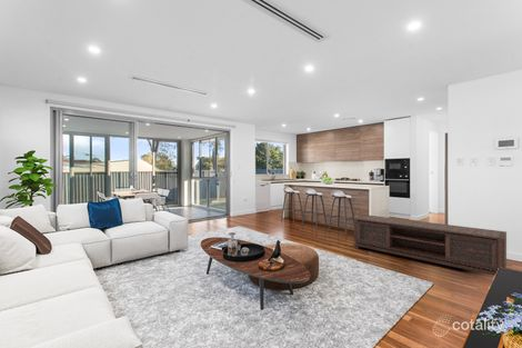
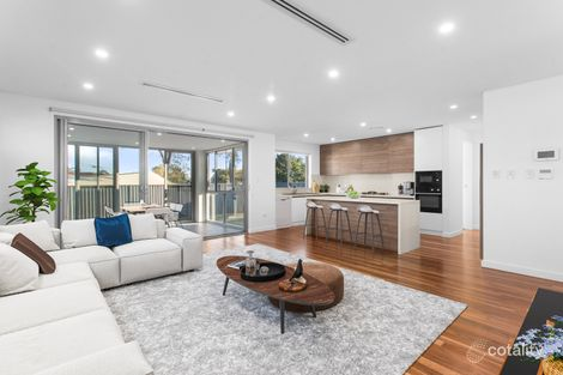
- media console (420, 240)
